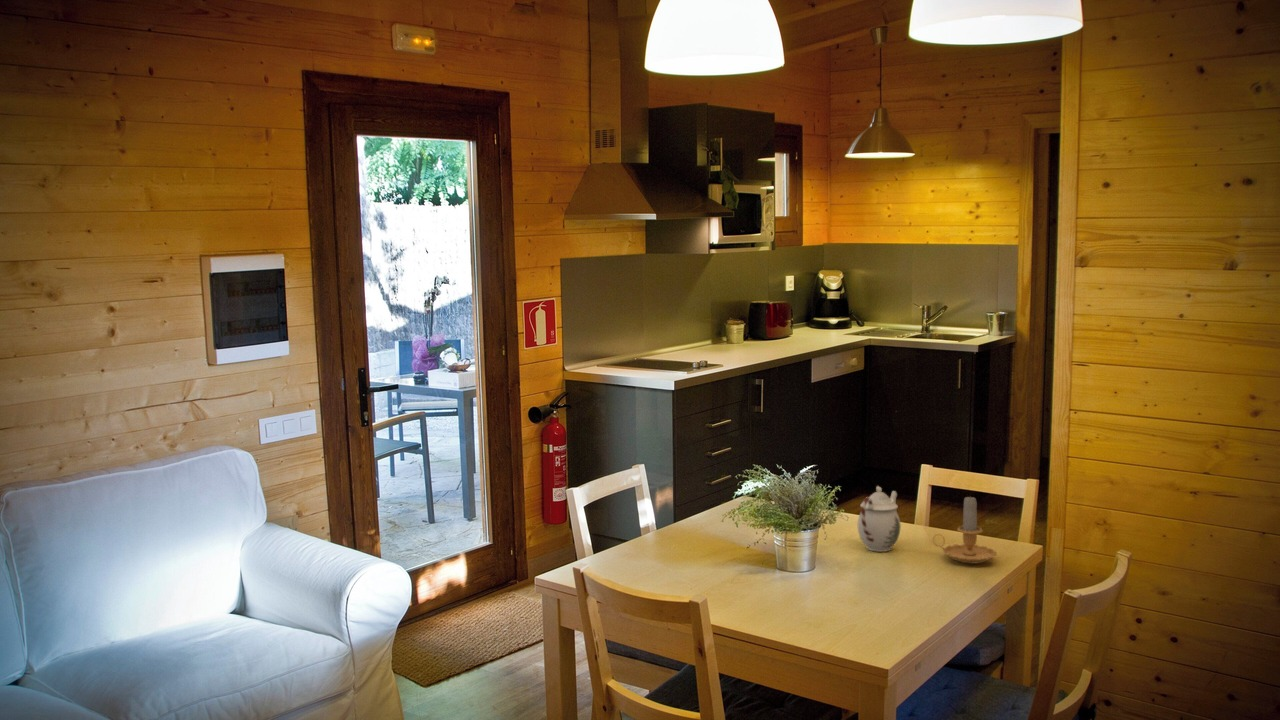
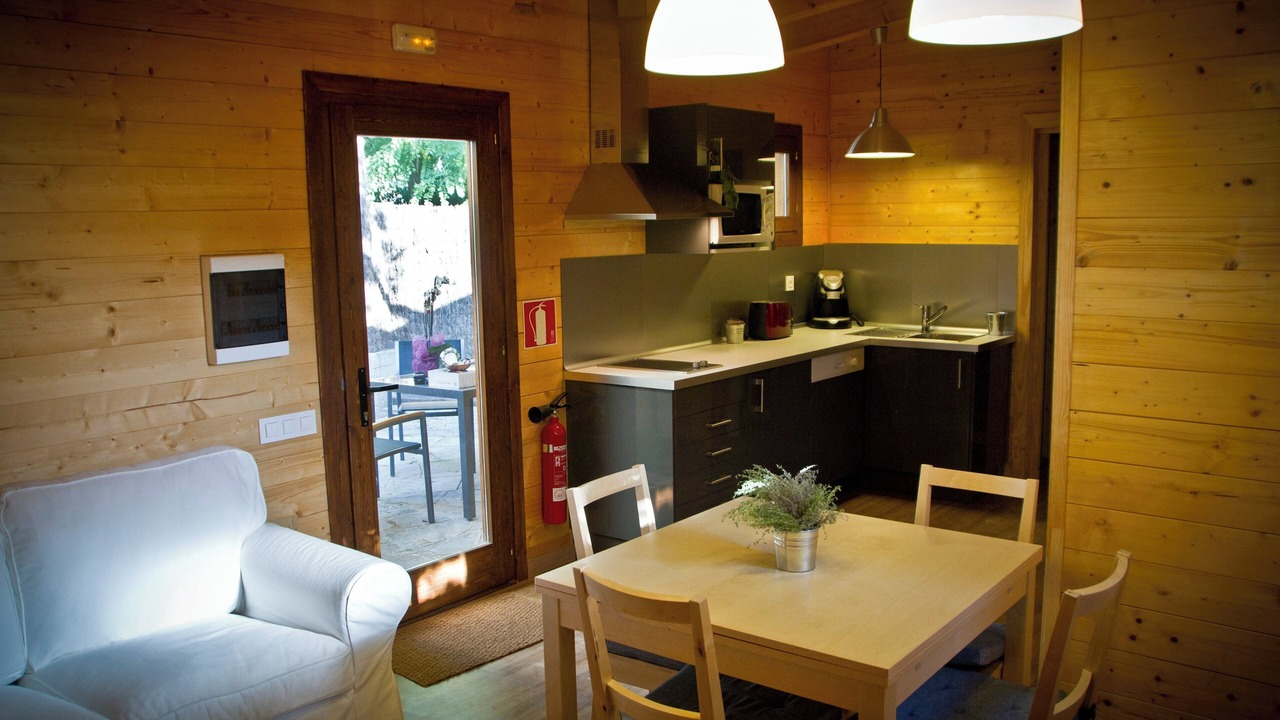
- teapot (879, 517)
- candle (963, 526)
